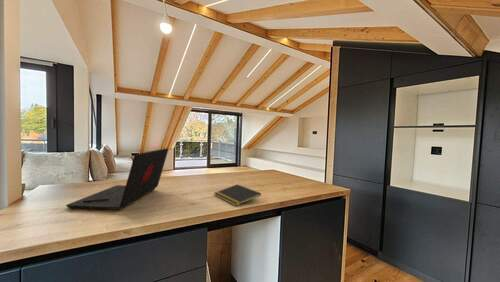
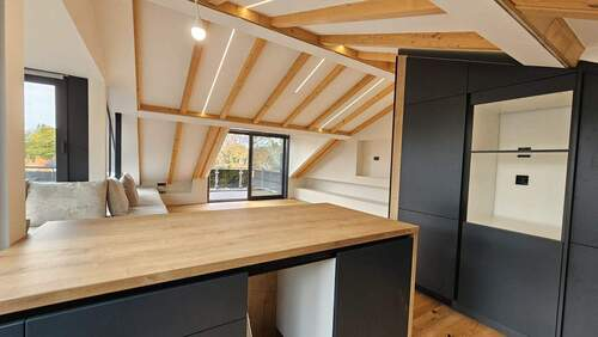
- notepad (236, 194)
- laptop (128, 176)
